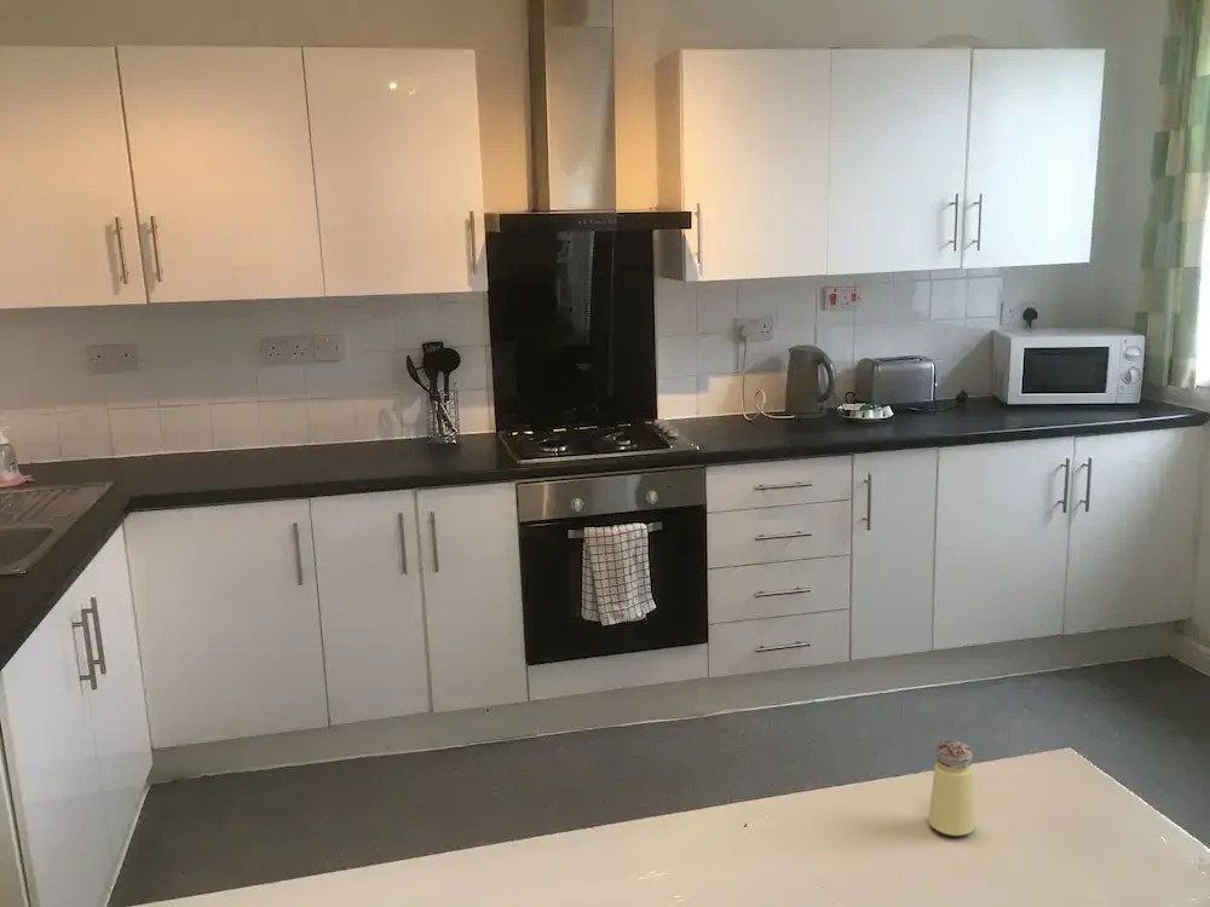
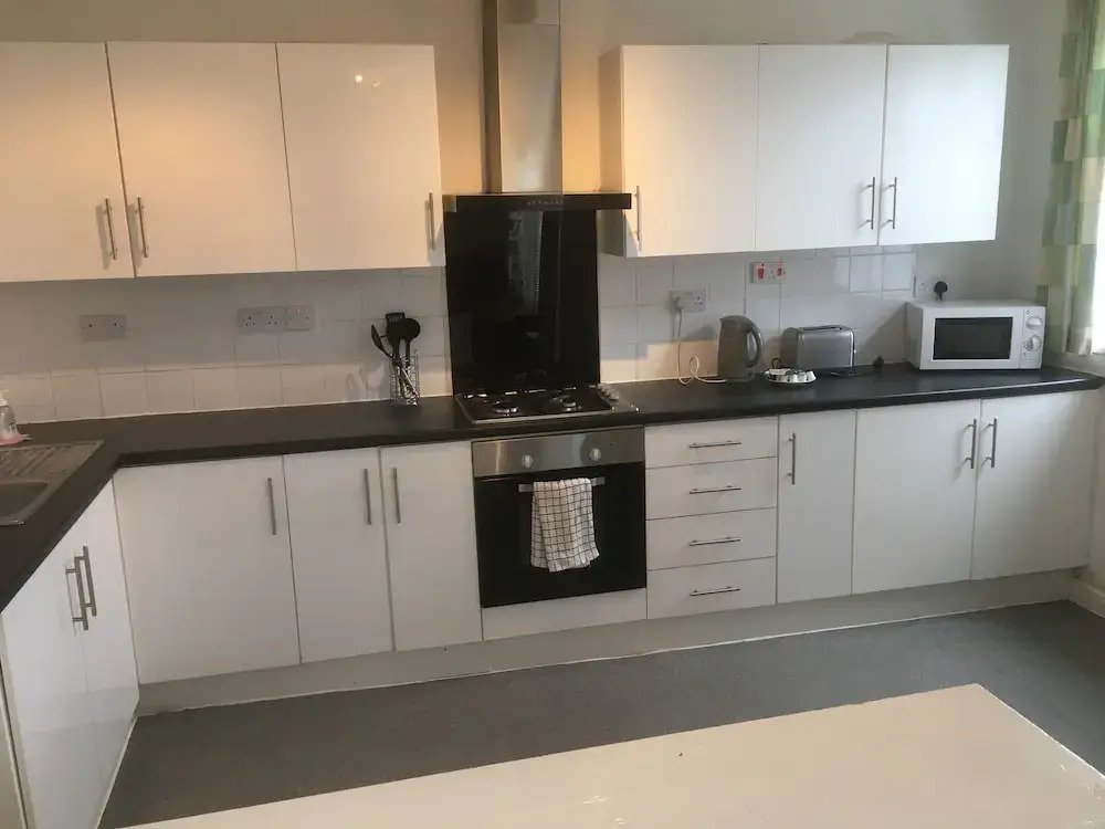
- saltshaker (952, 786)
